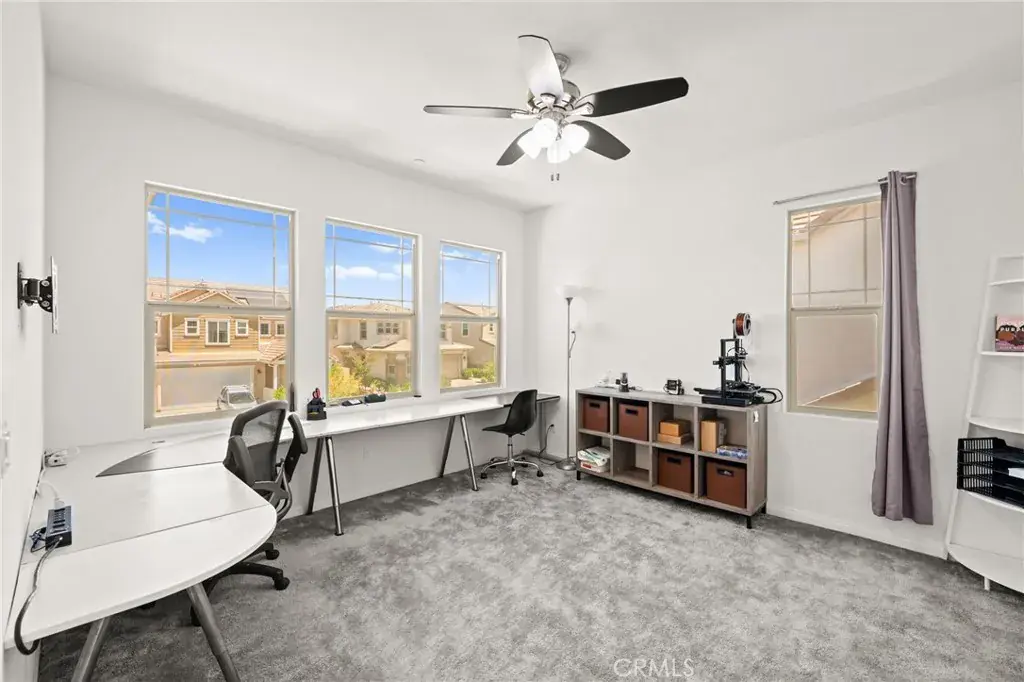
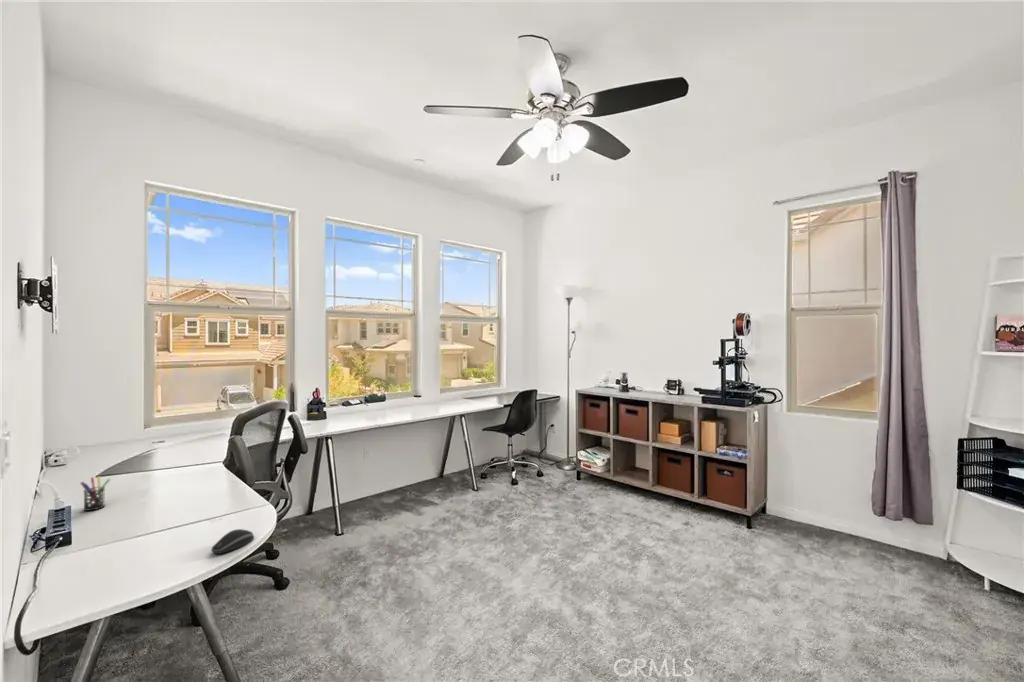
+ pen holder (96, 491)
+ computer mouse (233, 538)
